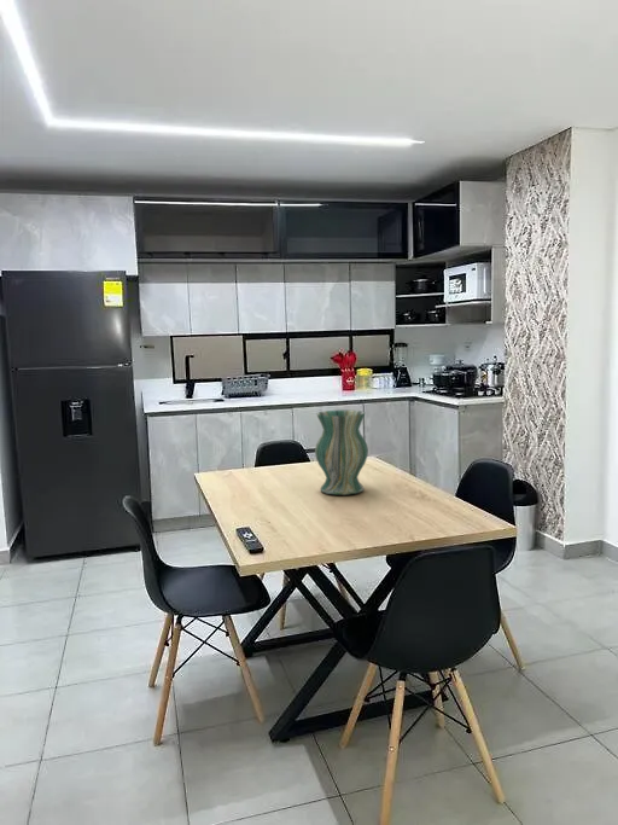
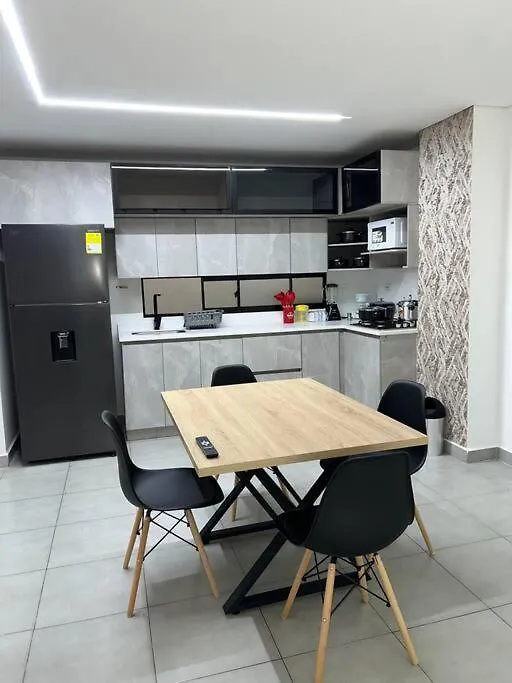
- vase (340, 452)
